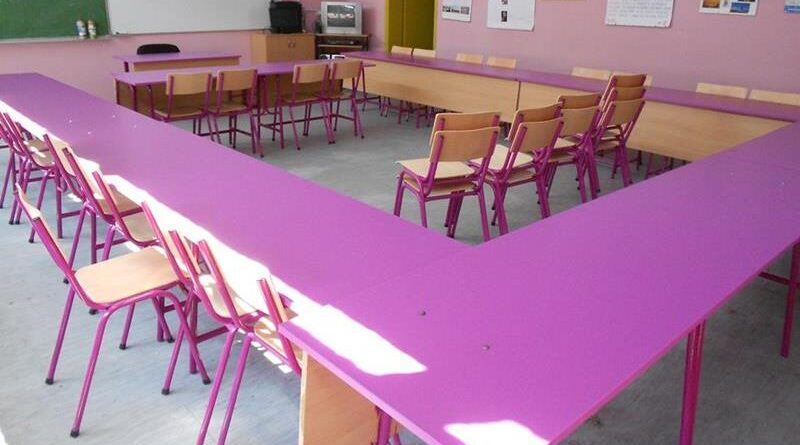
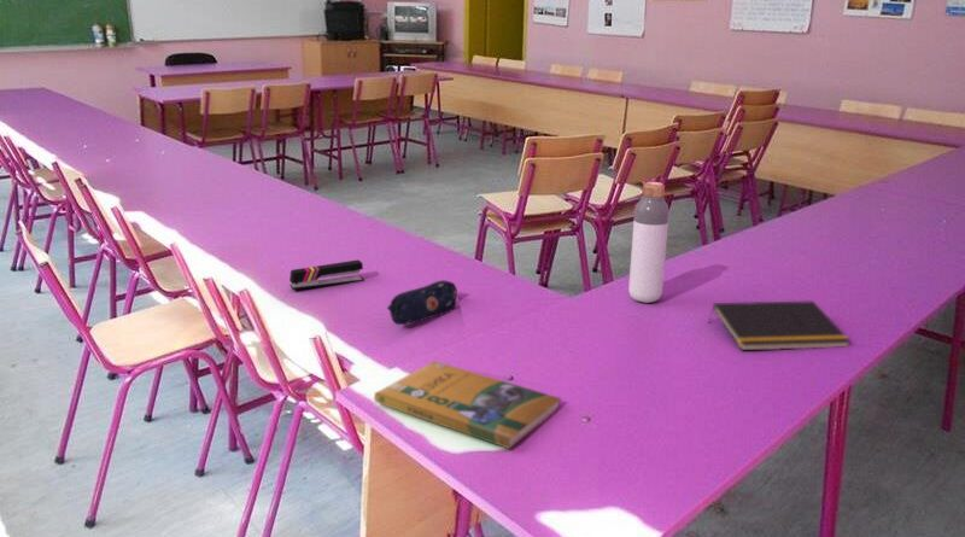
+ stapler (327, 274)
+ bottle (649, 243)
+ pencil case (425, 302)
+ booklet (467, 399)
+ notepad (779, 323)
